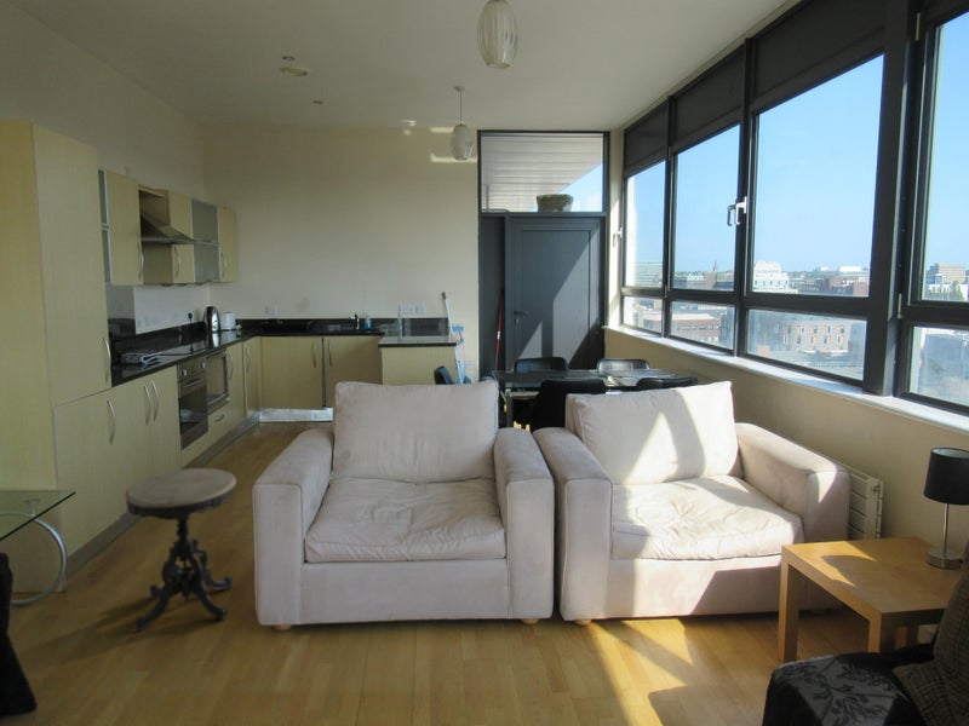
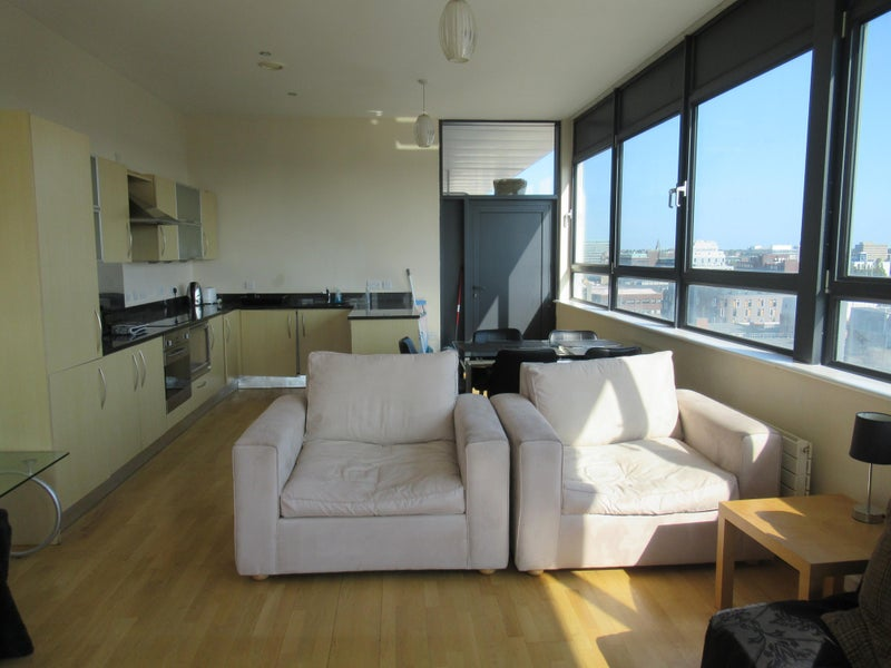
- side table (185, 544)
